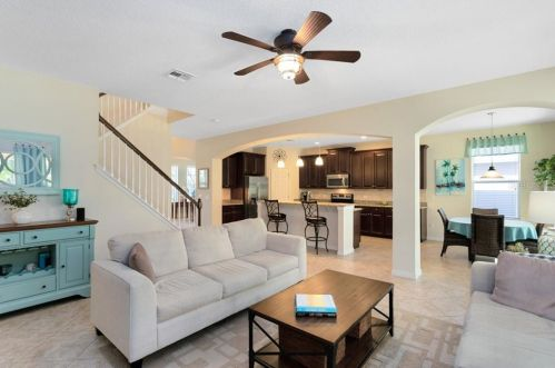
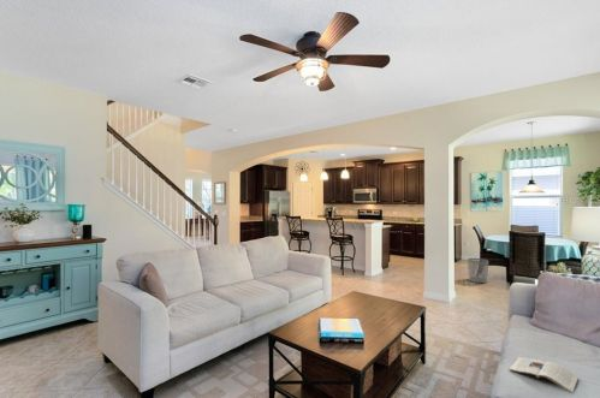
+ magazine (542, 369)
+ waste bin (477, 269)
